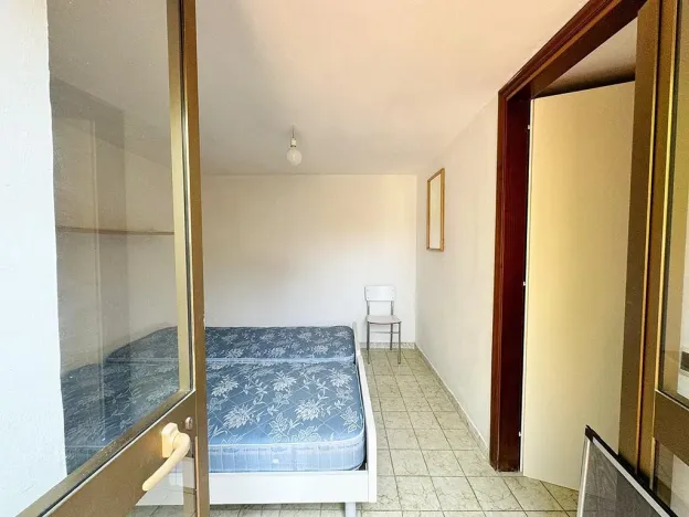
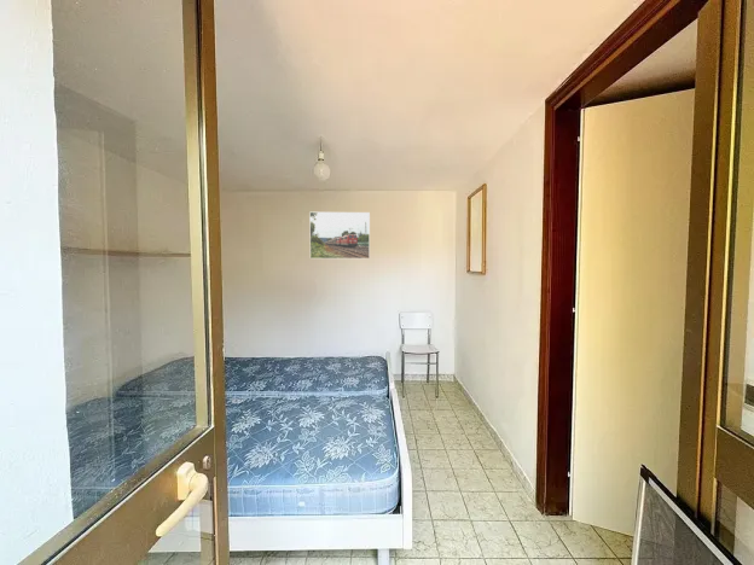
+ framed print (340, 235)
